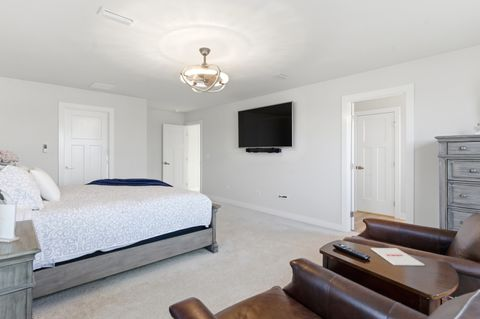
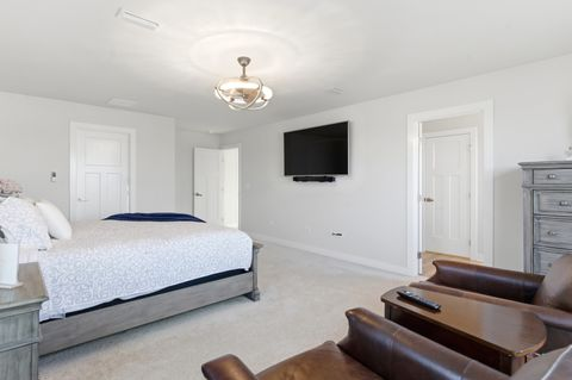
- magazine (395, 256)
